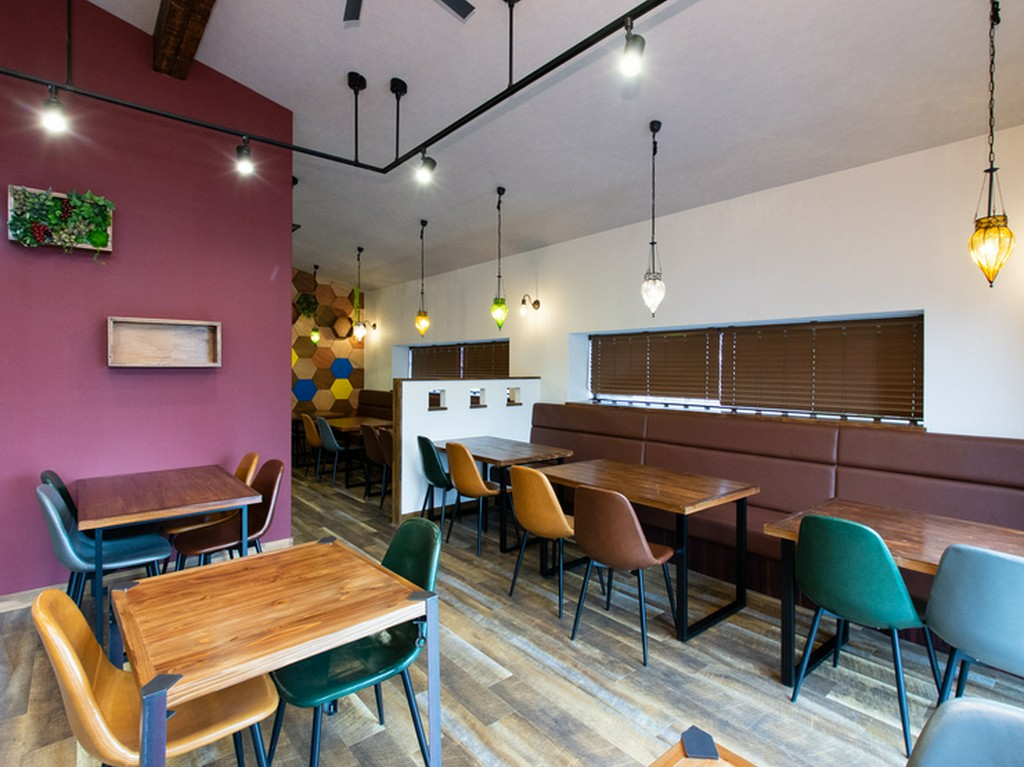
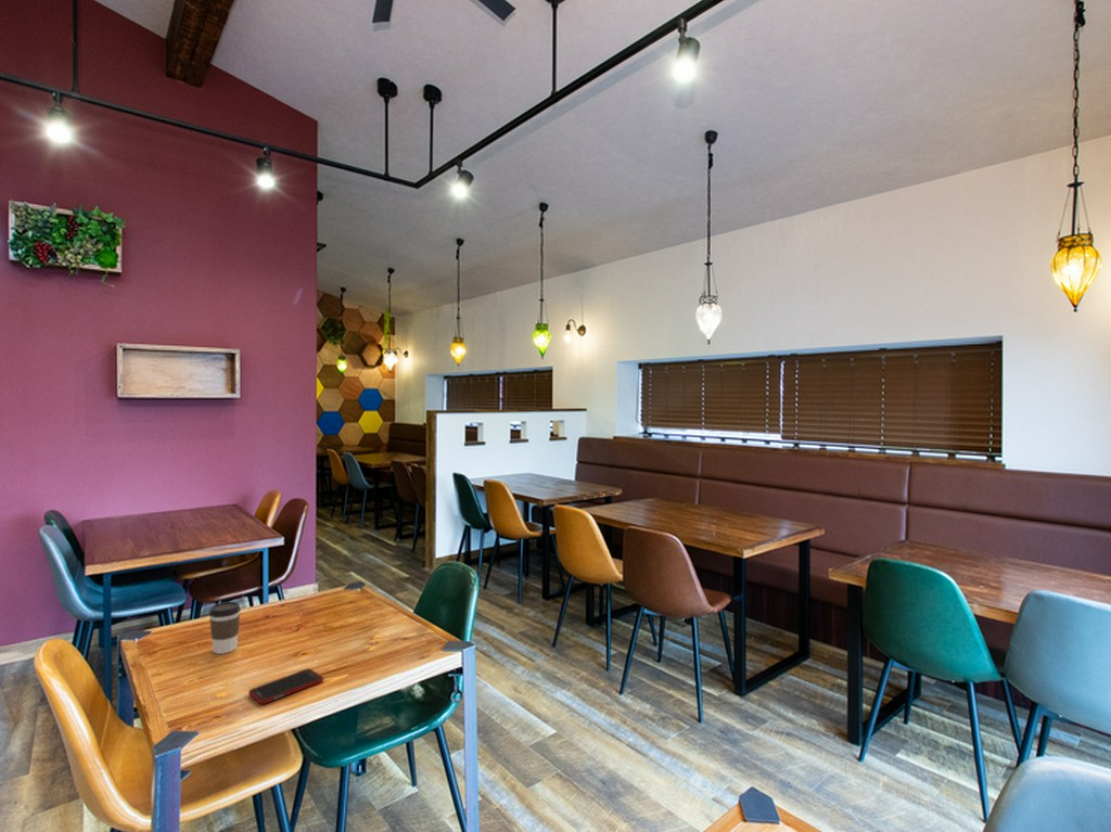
+ cell phone (286, 686)
+ coffee cup (225, 627)
